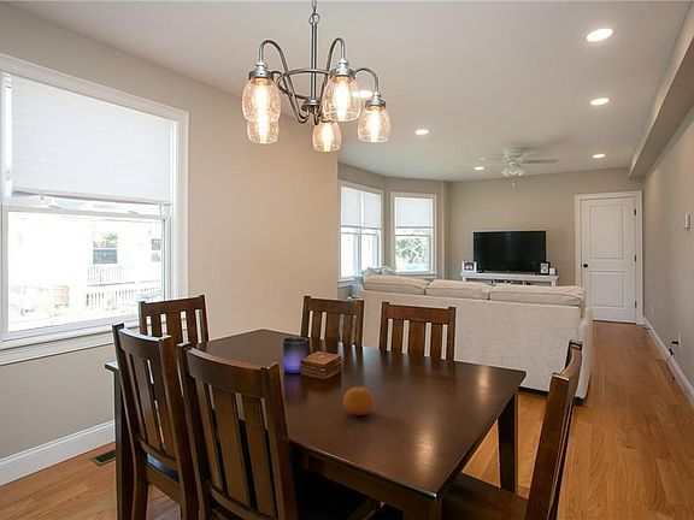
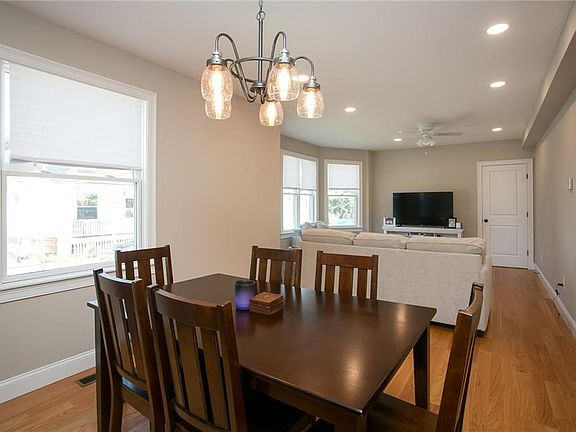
- fruit (358, 400)
